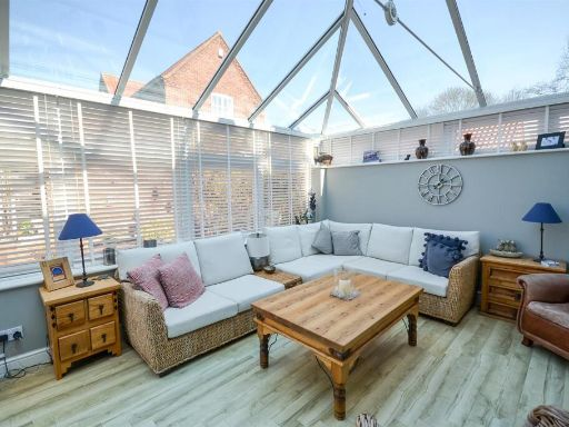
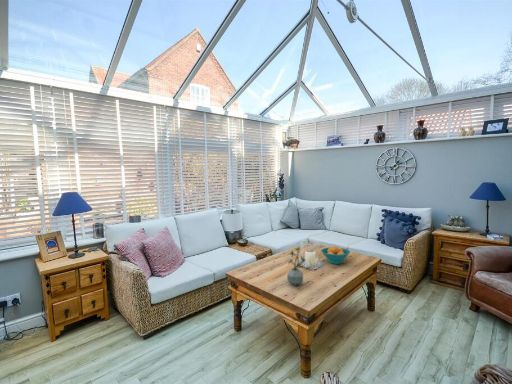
+ potted plant (297, 265)
+ fruit bowl (335, 253)
